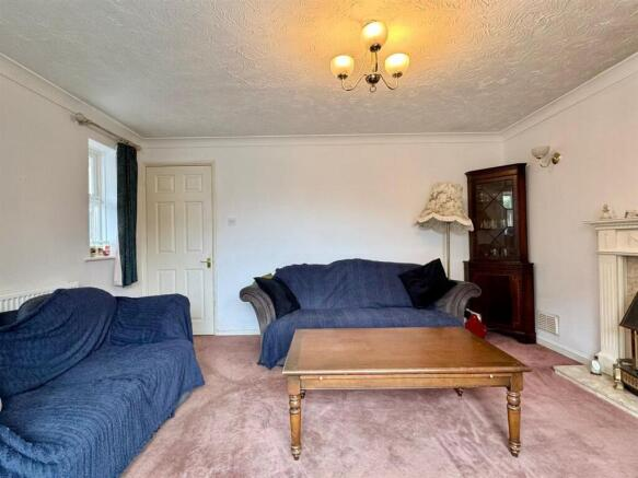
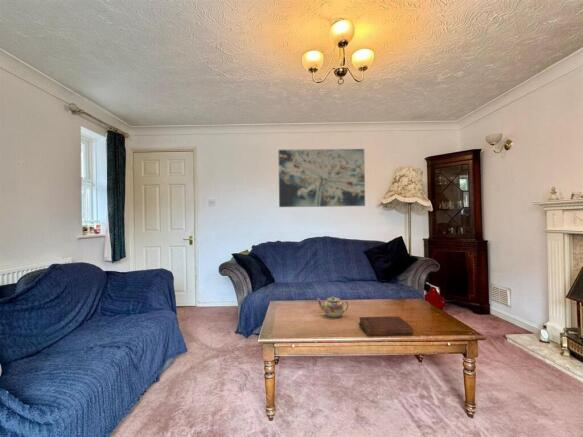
+ diary (384, 325)
+ teapot (332, 306)
+ wall art (321, 178)
